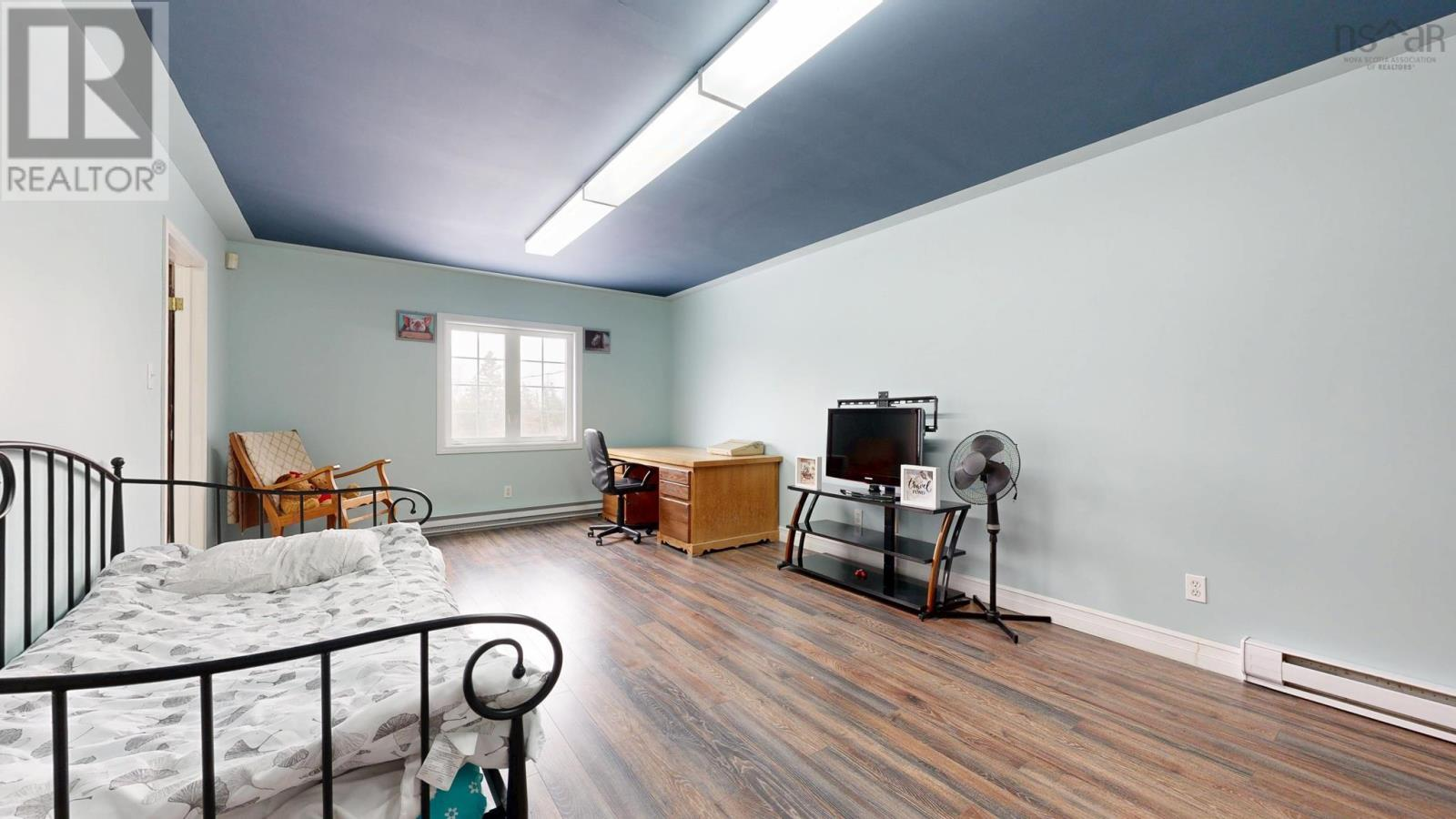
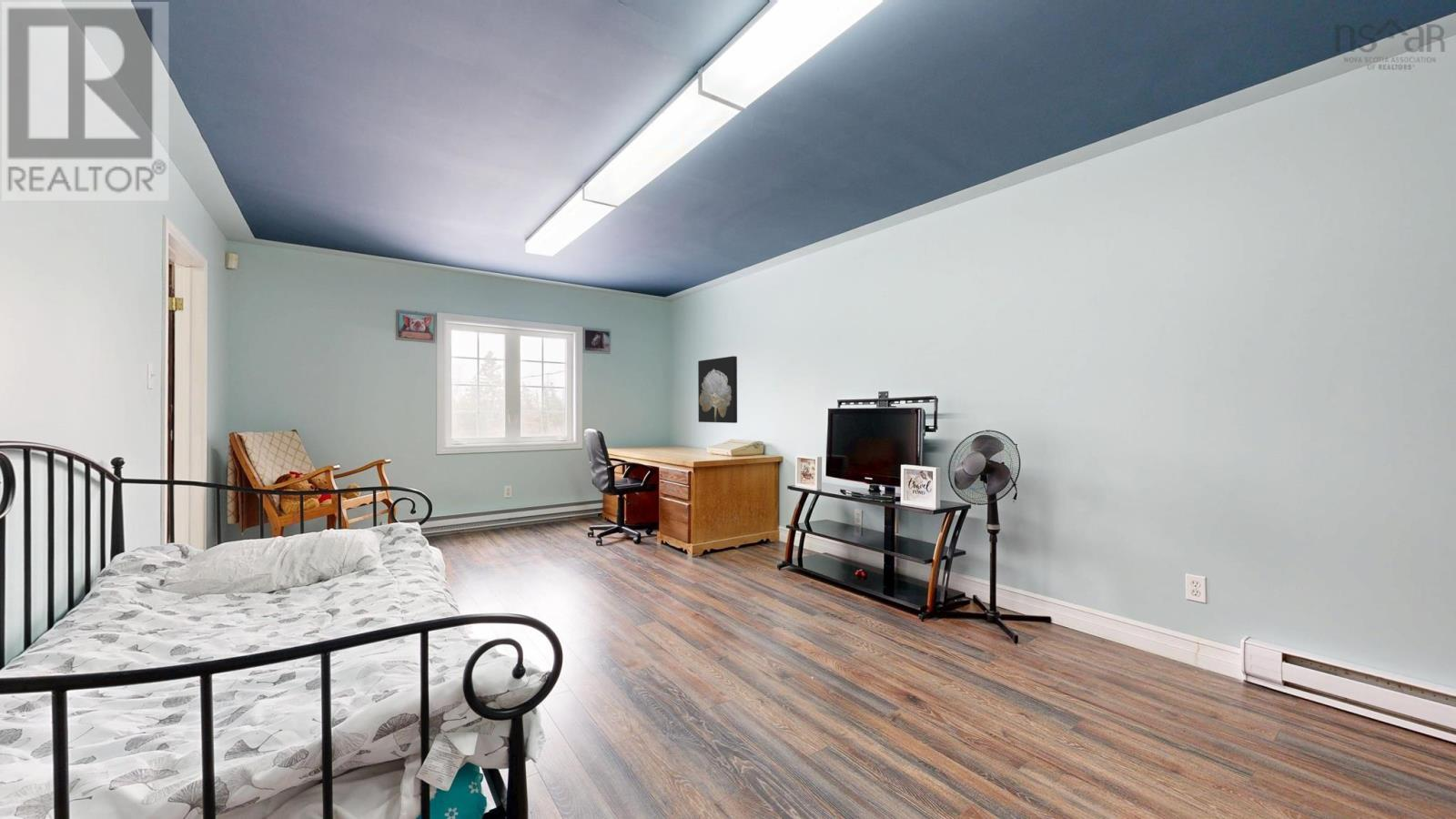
+ wall art (716, 390)
